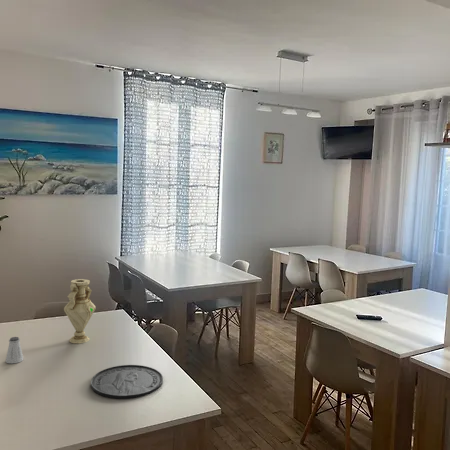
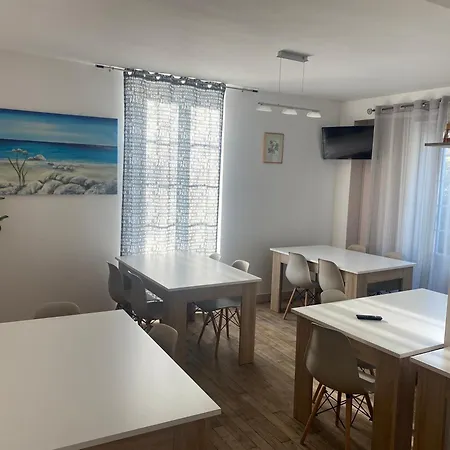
- plate (127, 380)
- saltshaker (14, 349)
- vase (79, 310)
